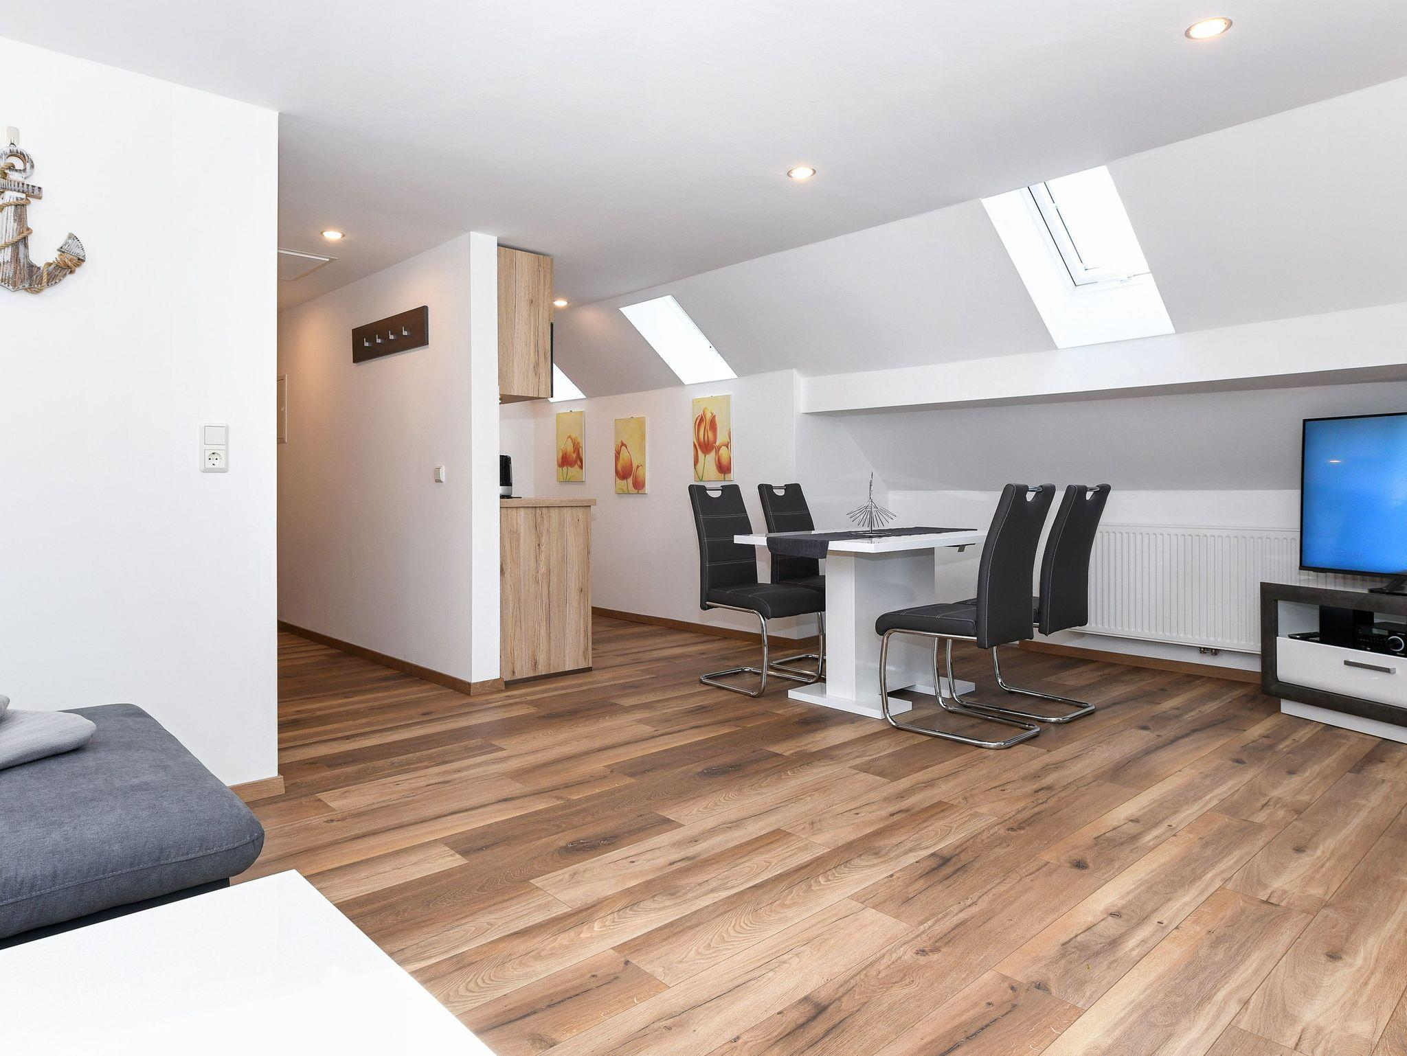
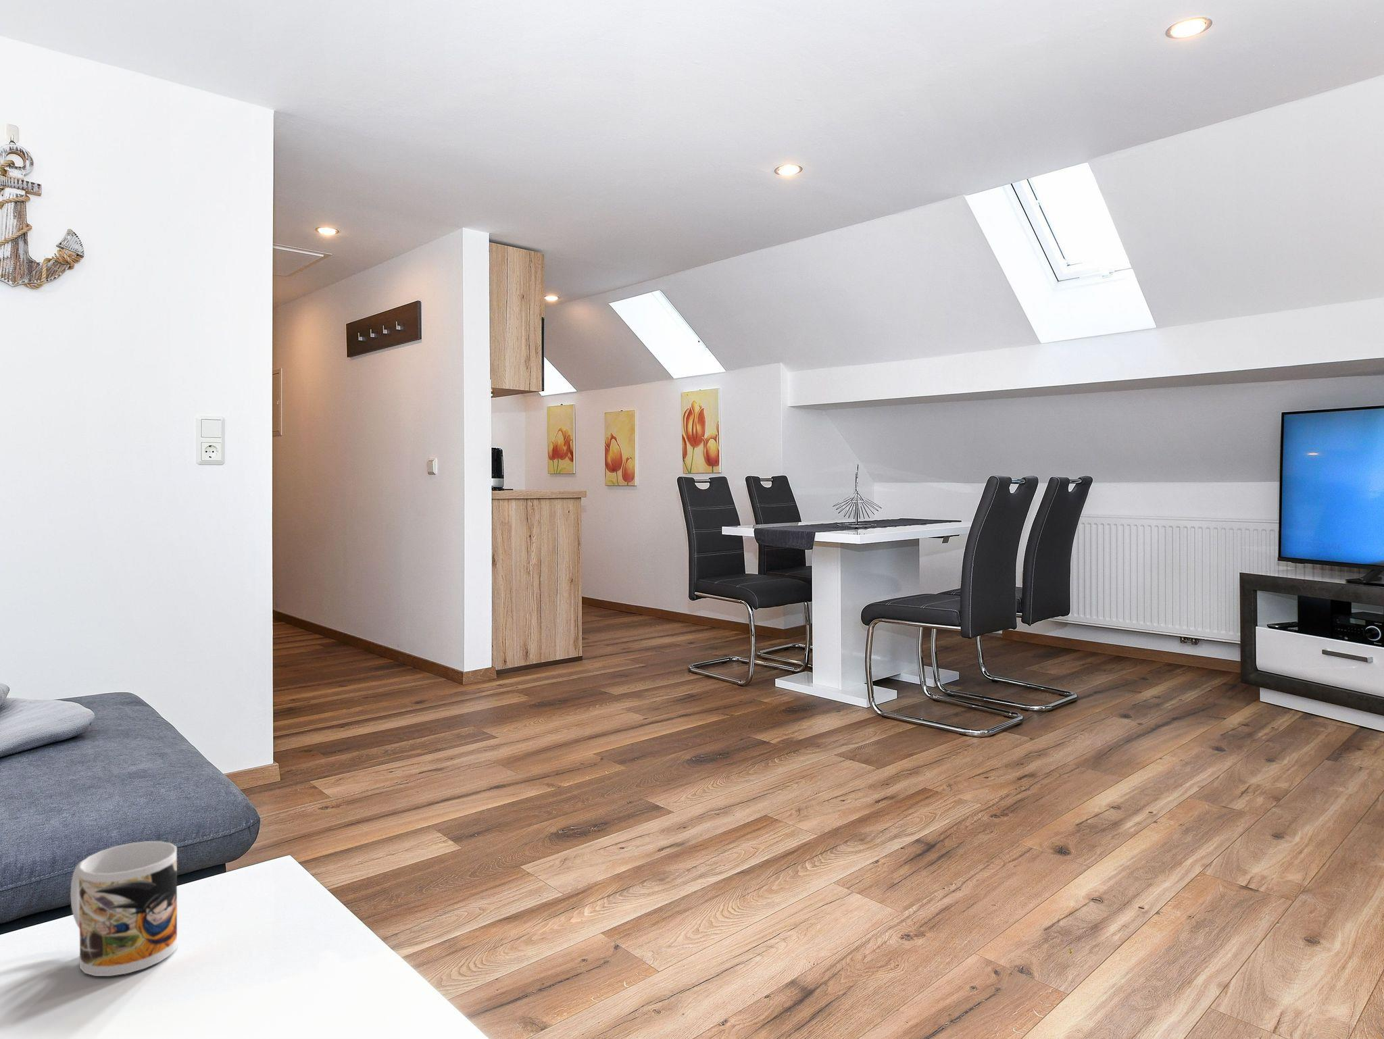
+ mug (116, 901)
